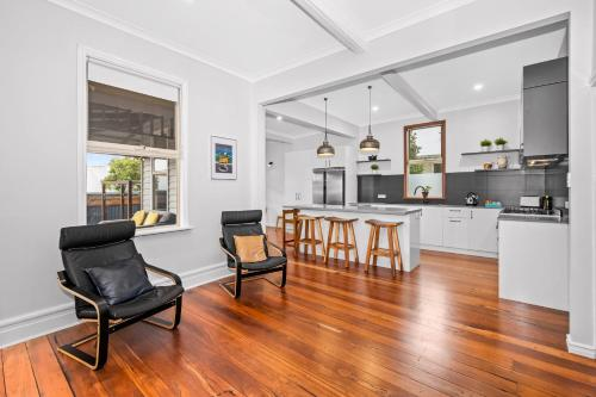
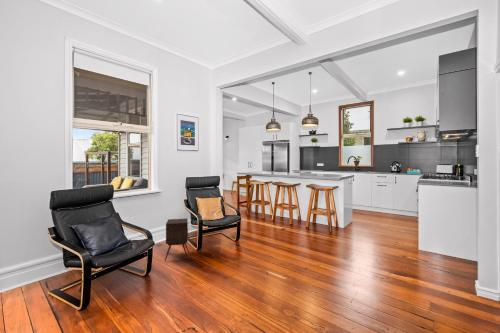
+ side table (177, 238)
